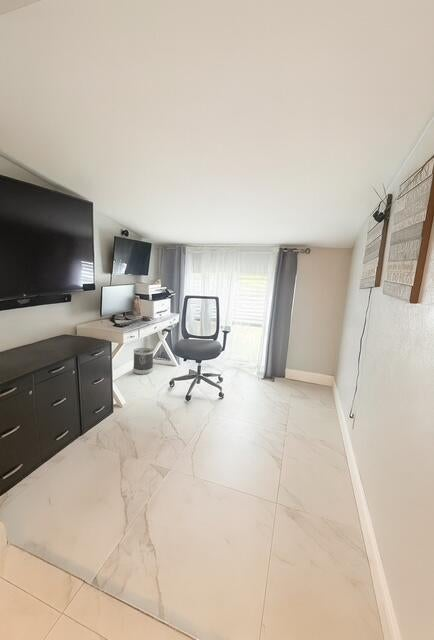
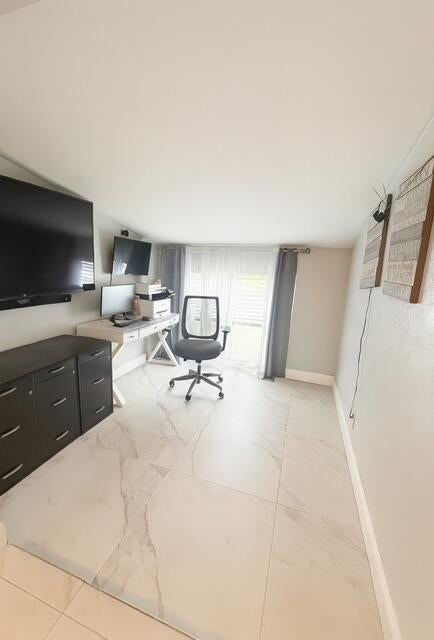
- wastebasket (143, 360)
